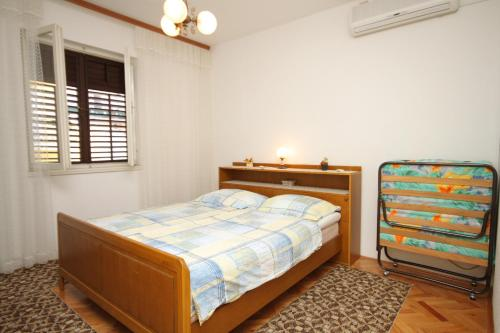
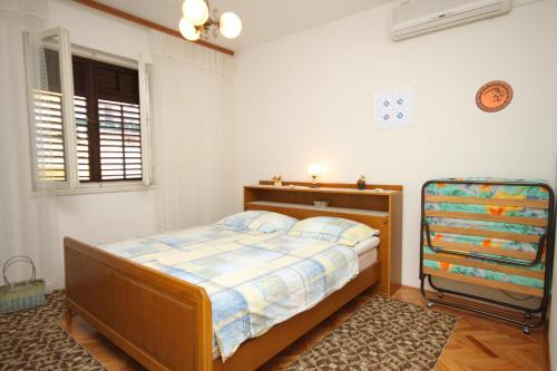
+ decorative plate (494, 96)
+ wall art (393, 109)
+ basket (21, 282)
